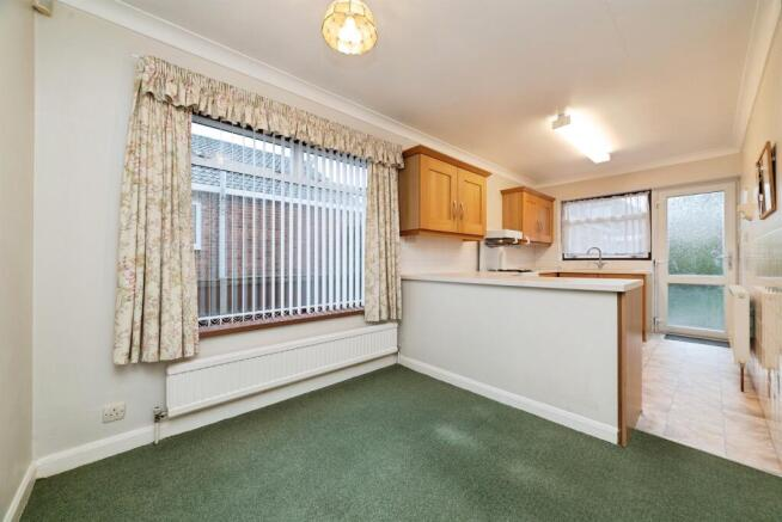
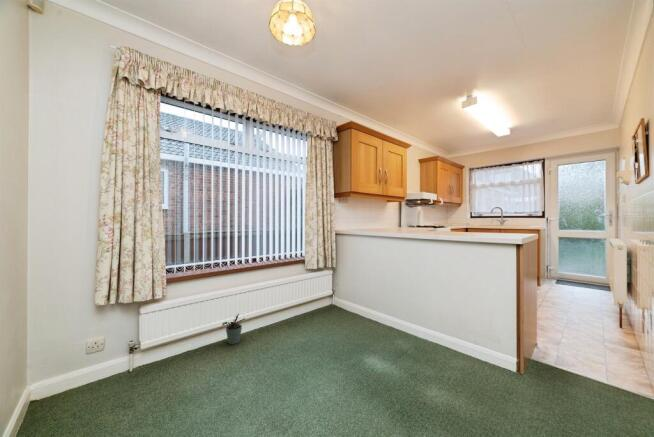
+ potted plant (234, 328)
